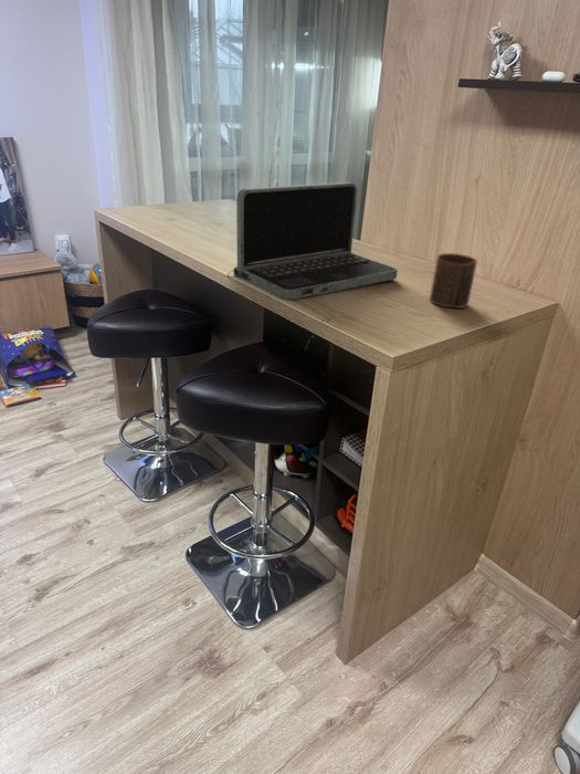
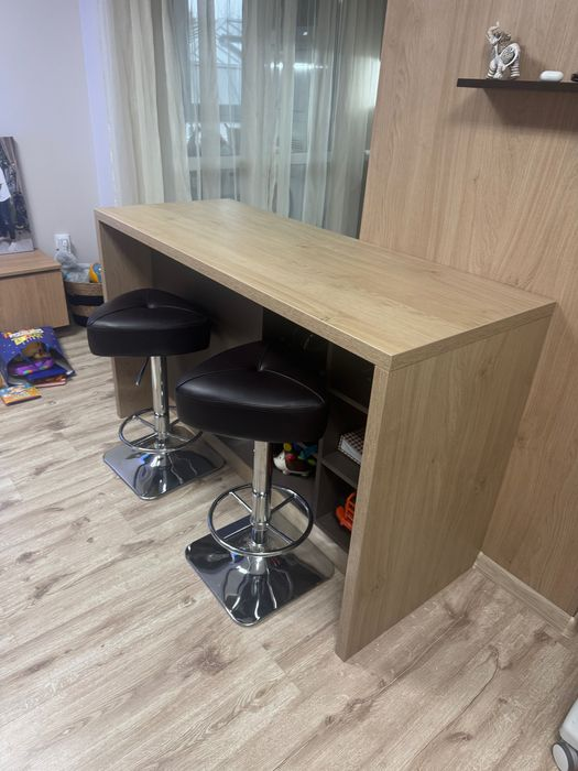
- laptop (313, 234)
- cup (453, 280)
